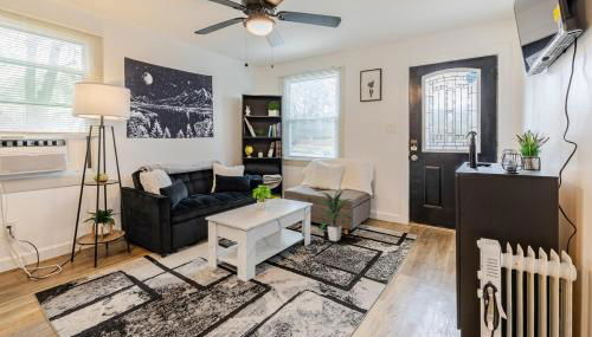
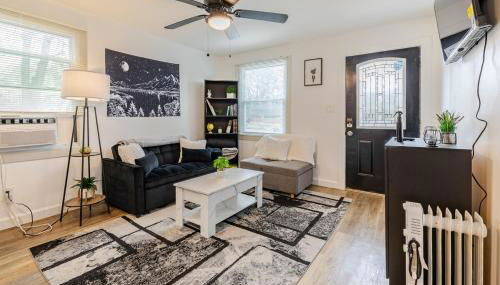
- indoor plant (333, 214)
